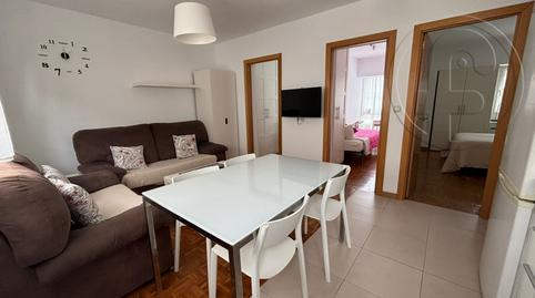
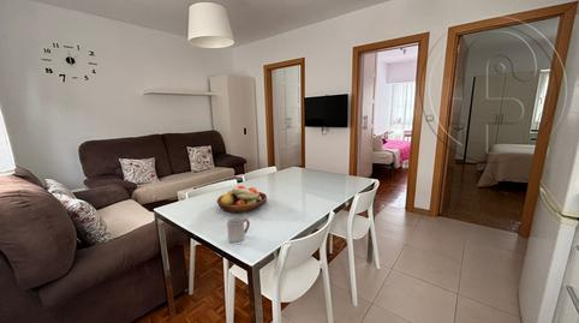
+ cup (239, 228)
+ fruit bowl (243, 196)
